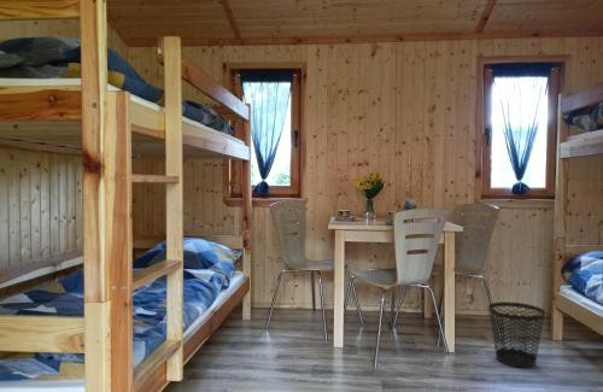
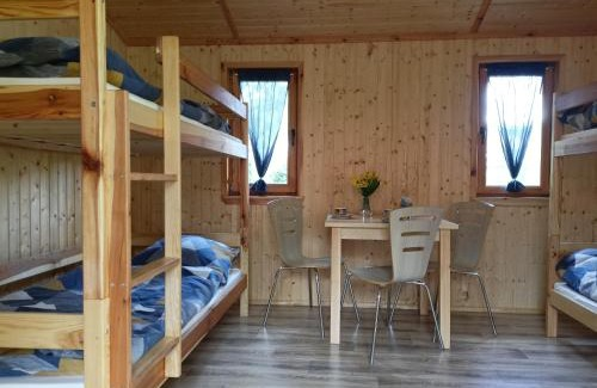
- wastebasket (515, 334)
